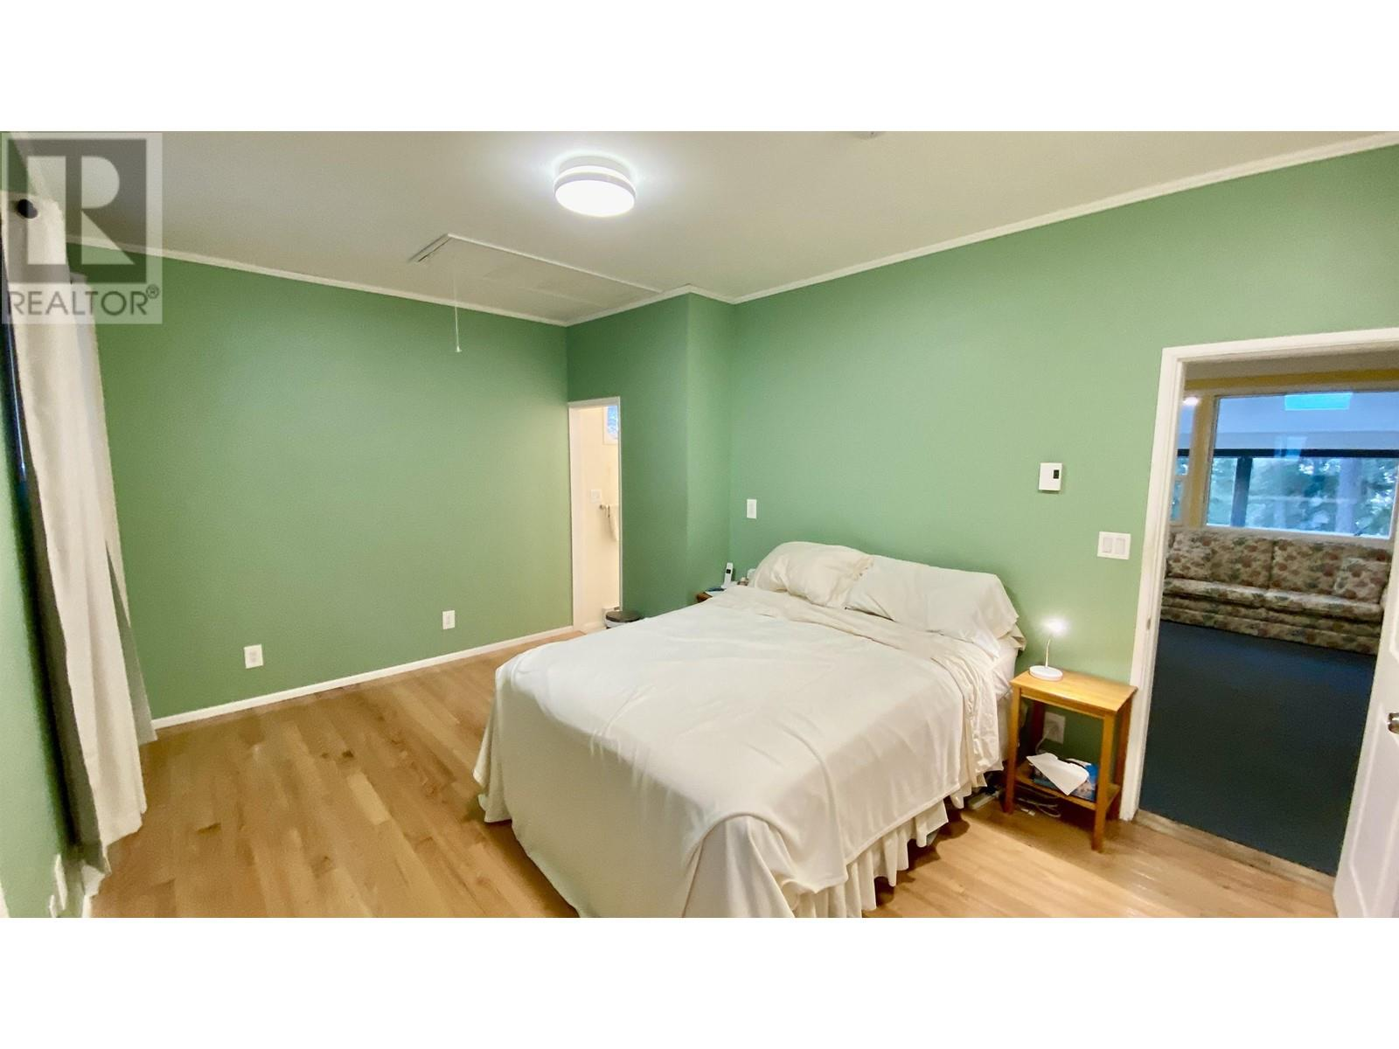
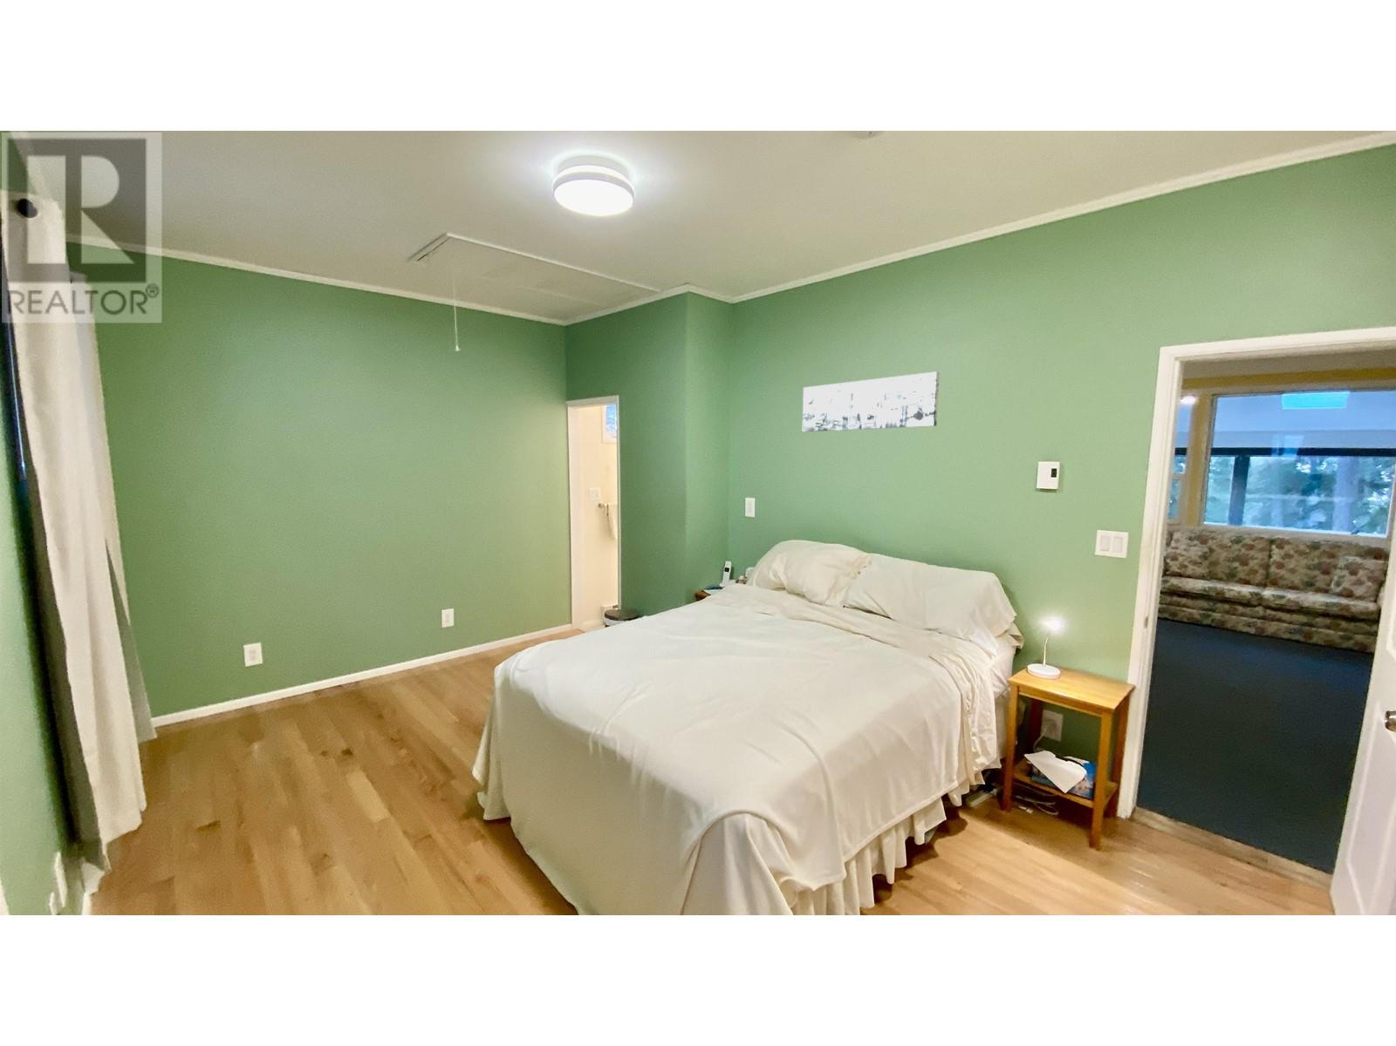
+ wall art (864, 404)
